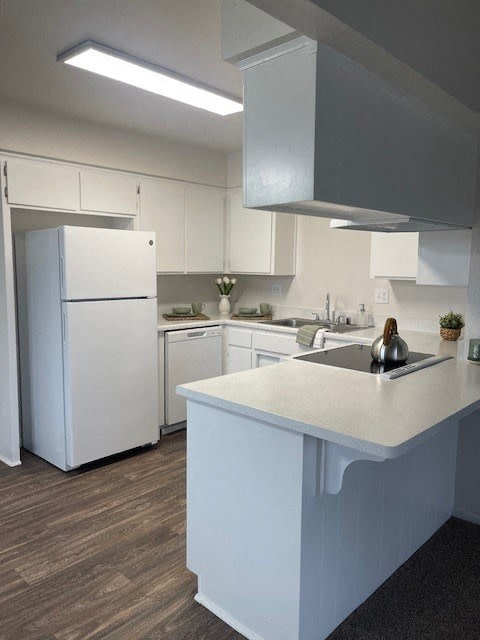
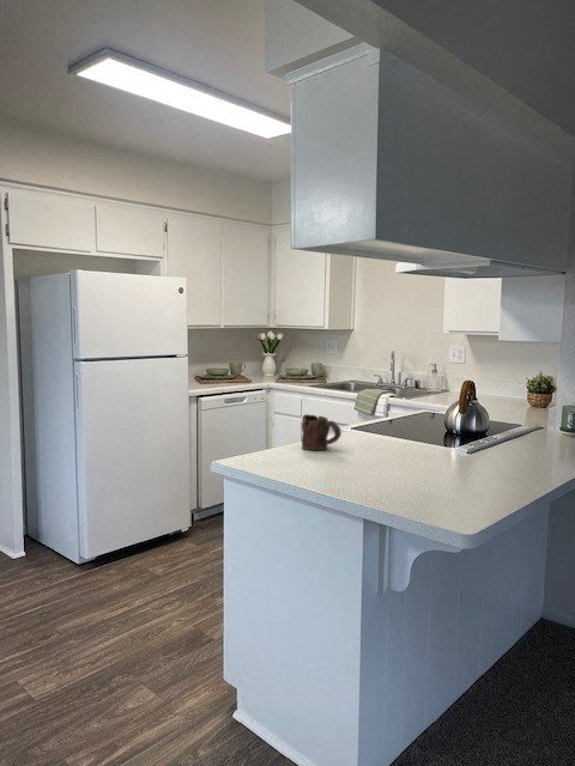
+ mug (321, 432)
